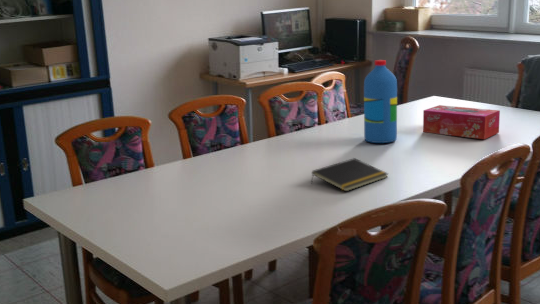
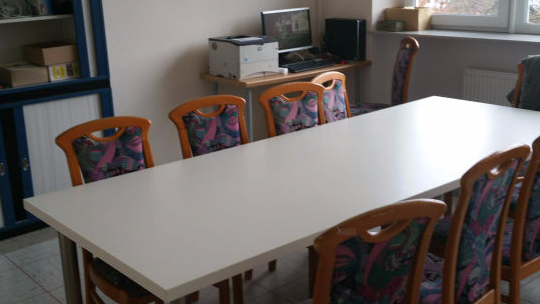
- water bottle (380, 101)
- notepad (350, 173)
- tissue box (460, 121)
